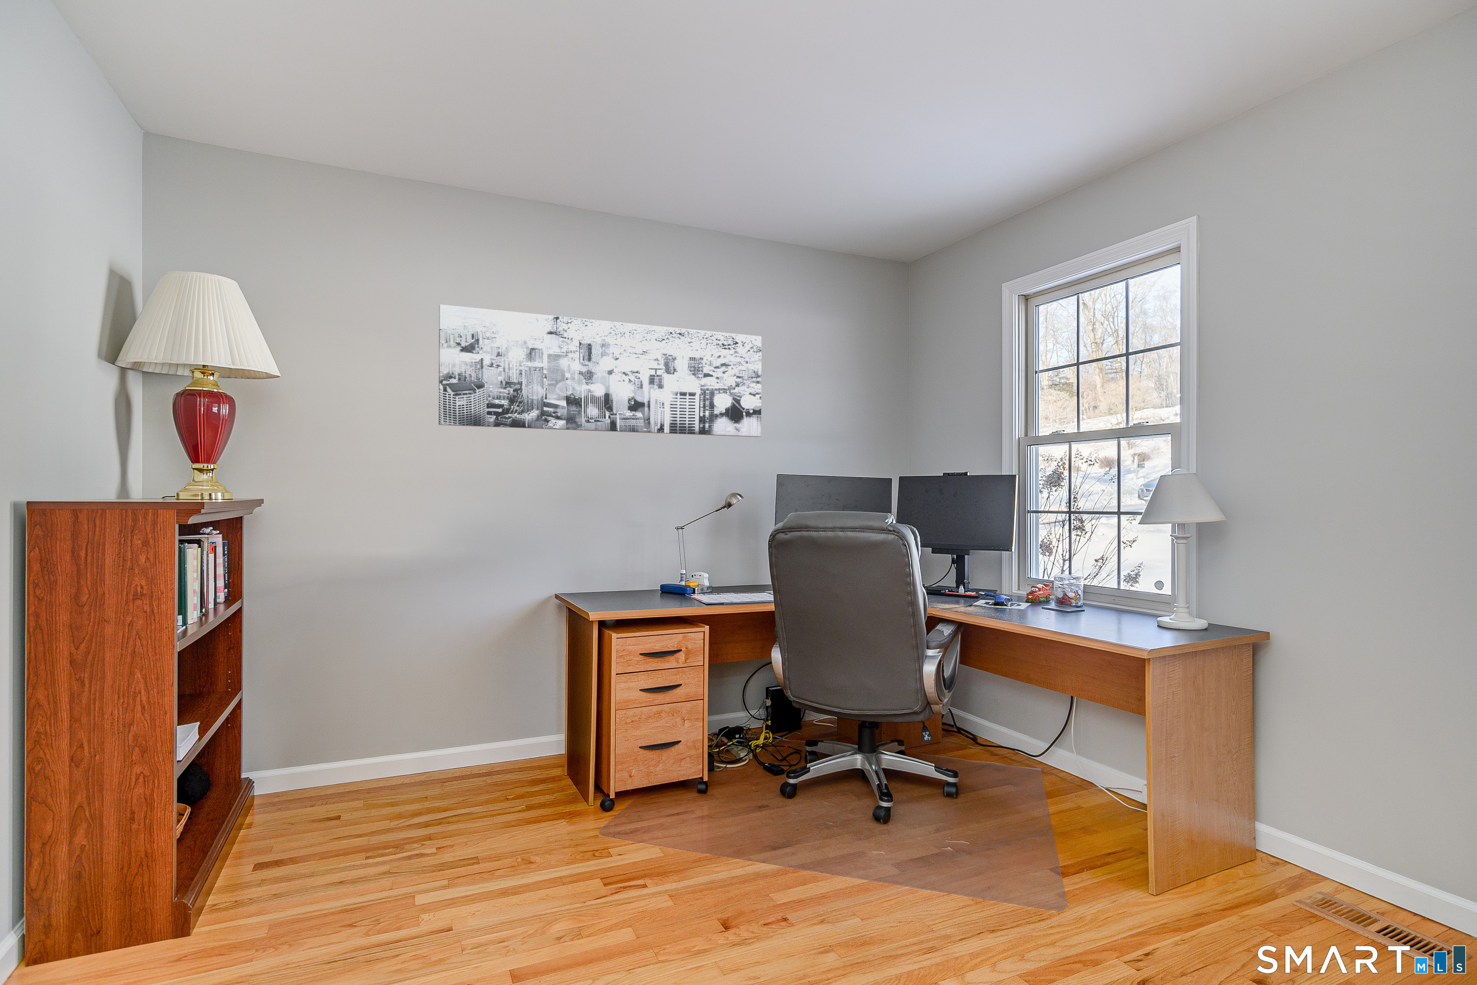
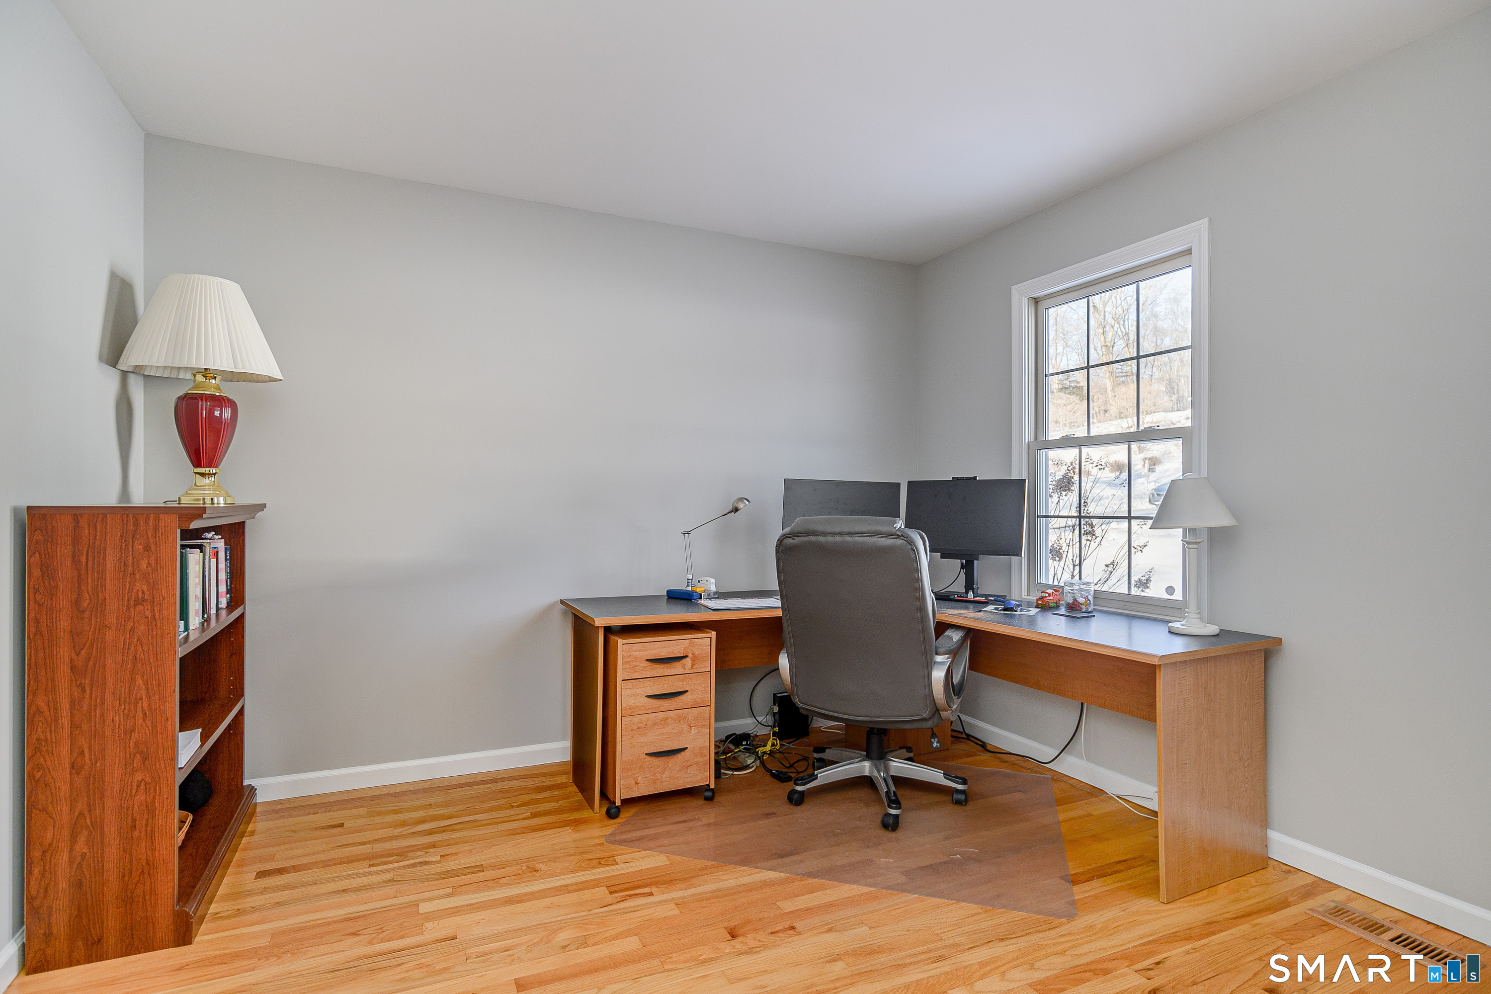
- wall art (613, 377)
